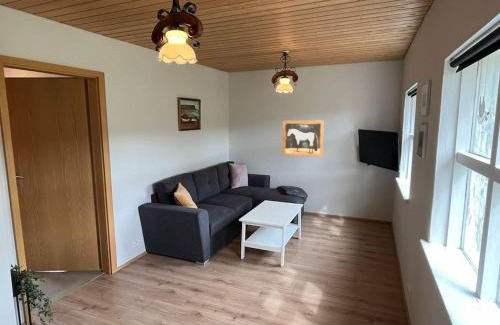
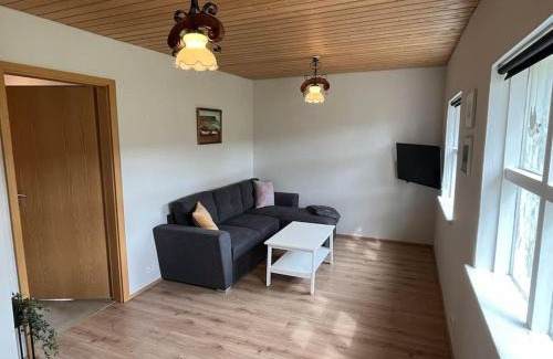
- wall art (302, 138)
